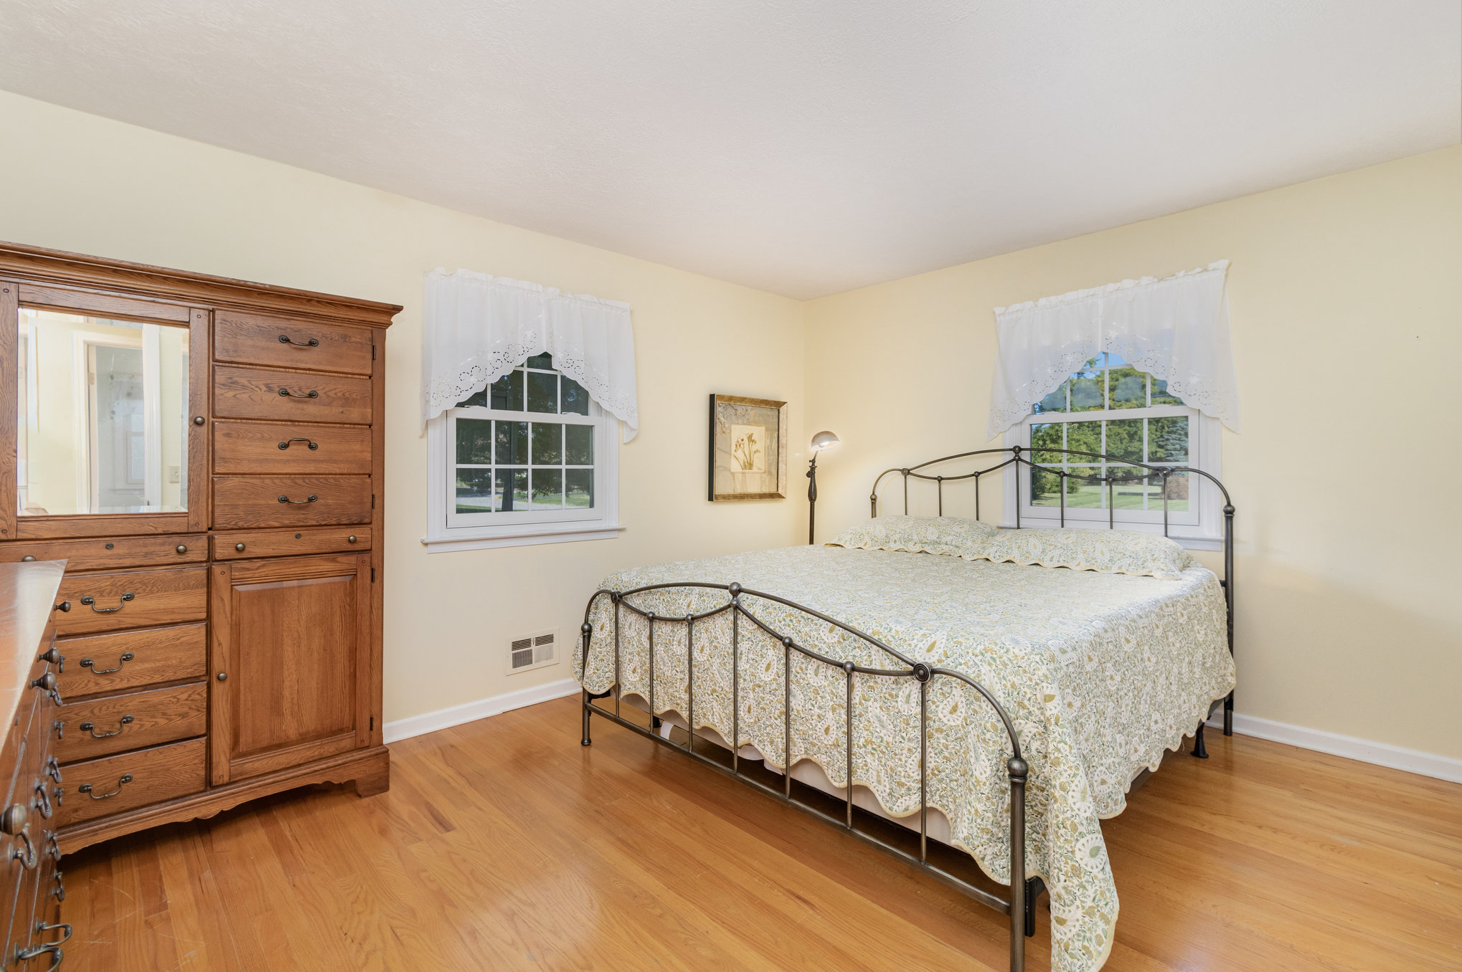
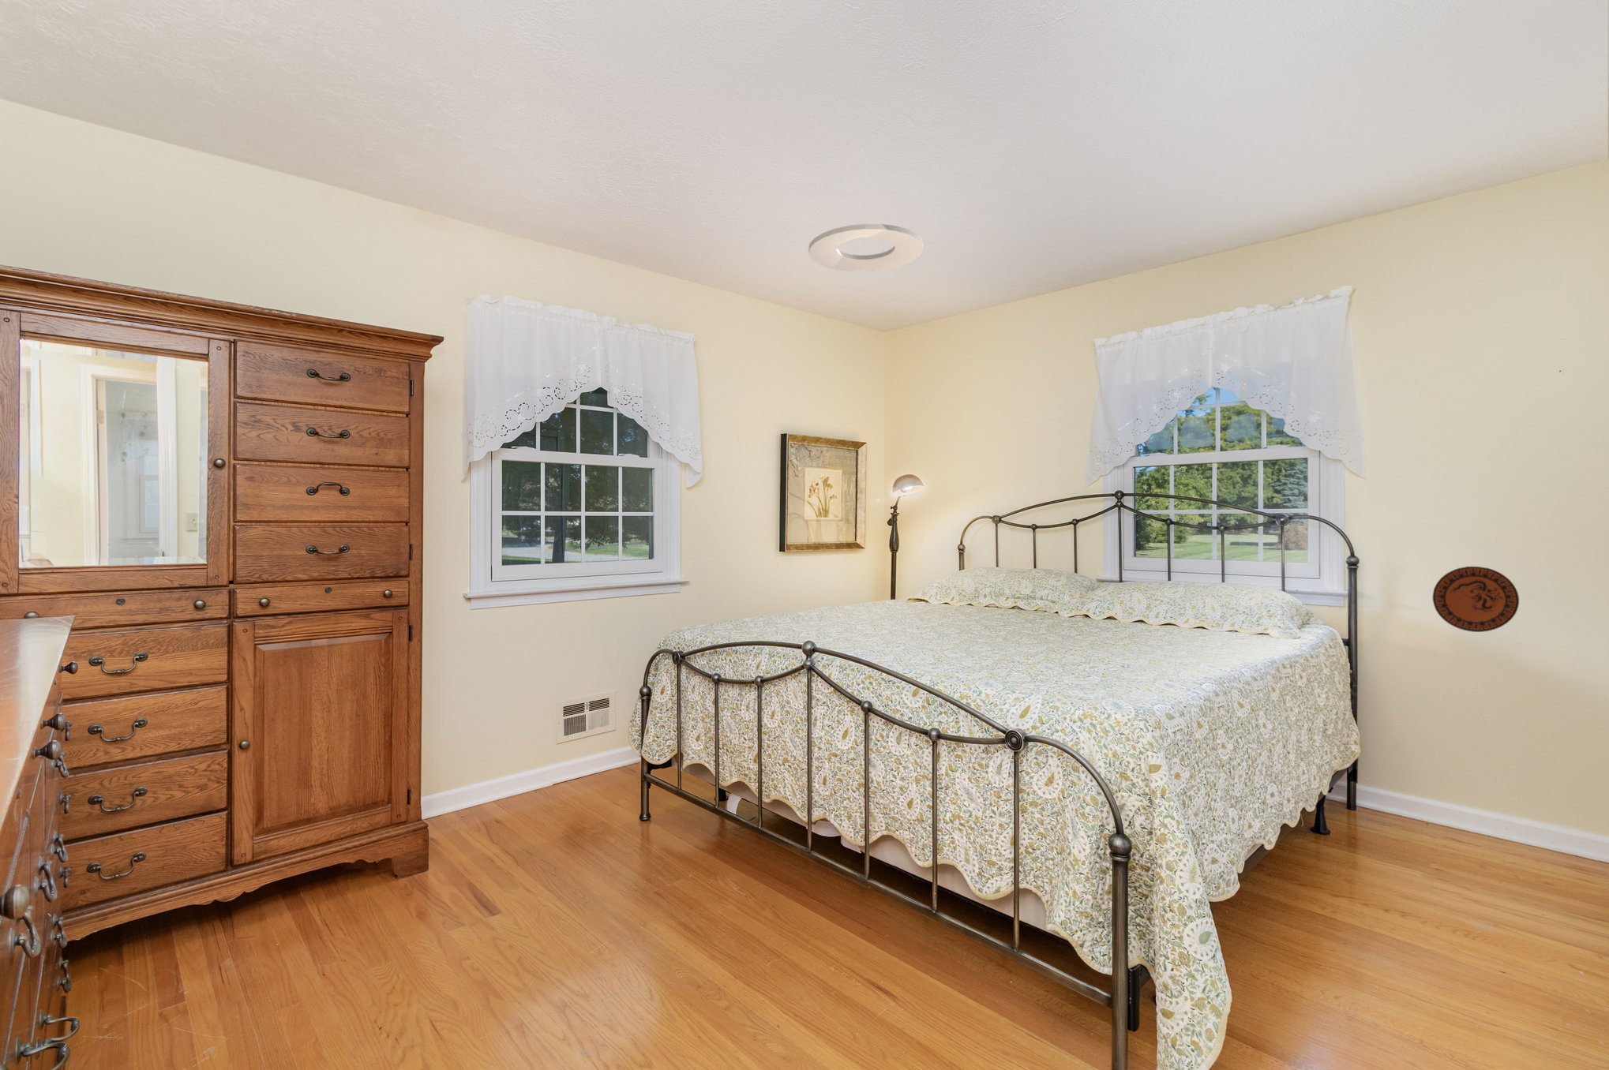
+ decorative plate (1474, 599)
+ ceiling light (867, 254)
